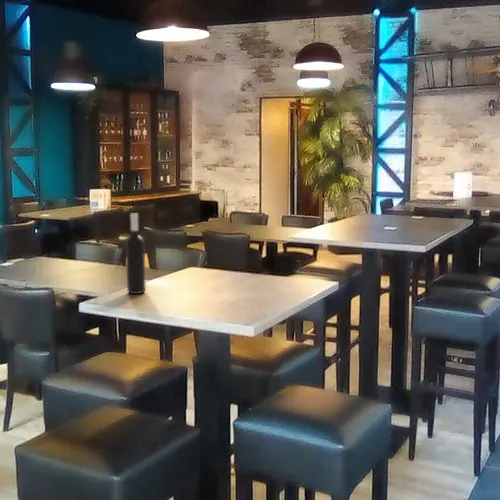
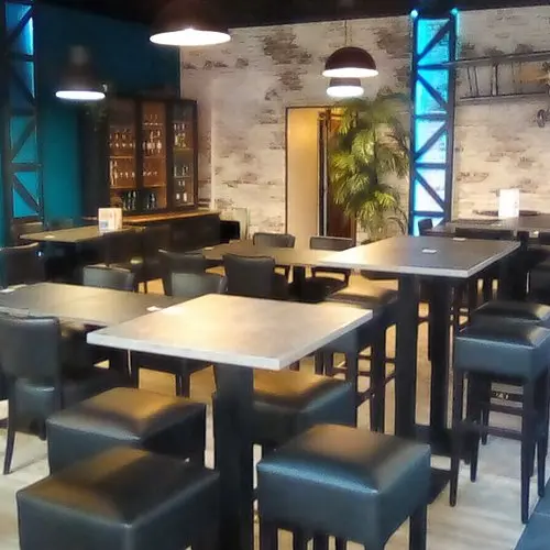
- wine bottle (135, 253)
